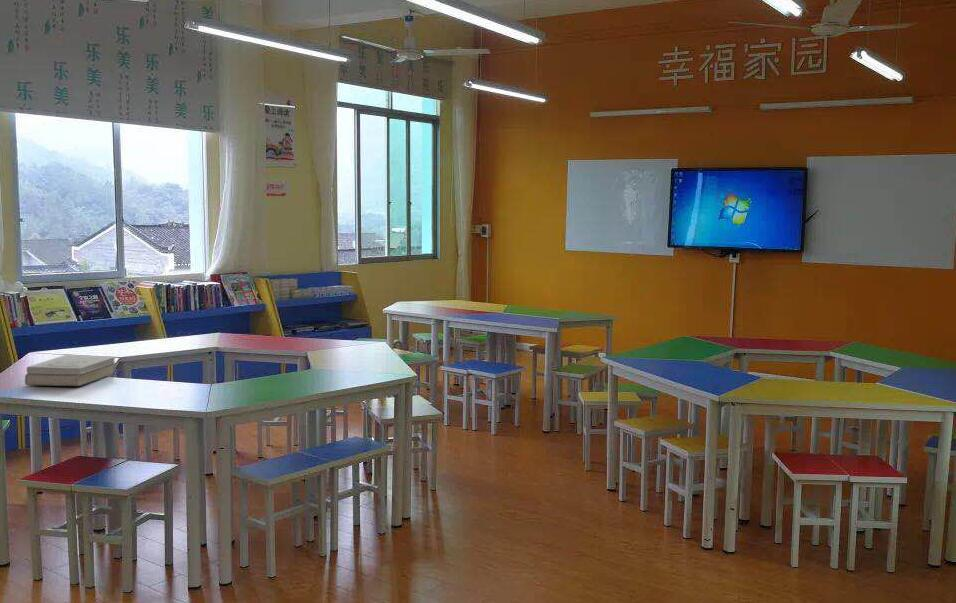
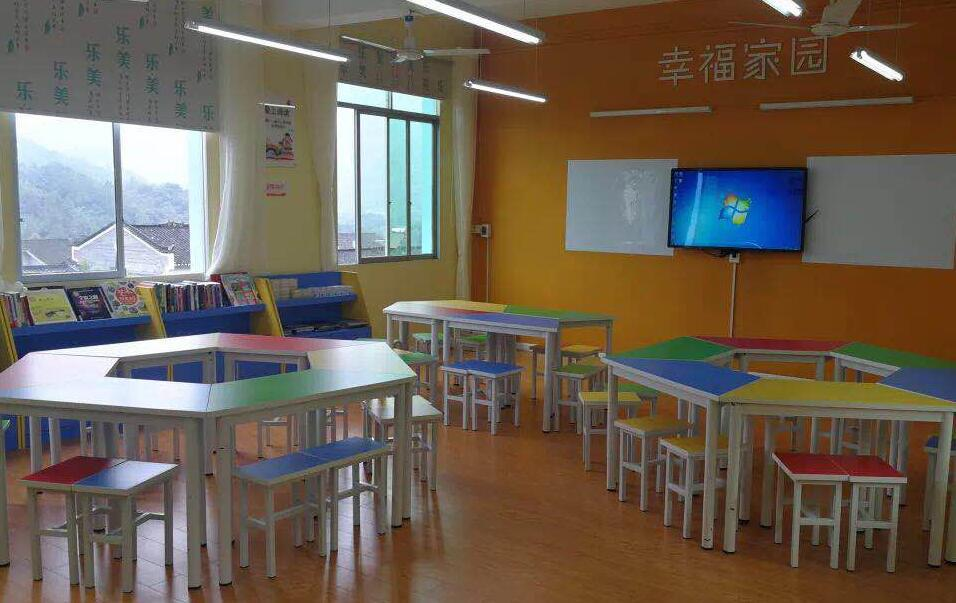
- books (72, 370)
